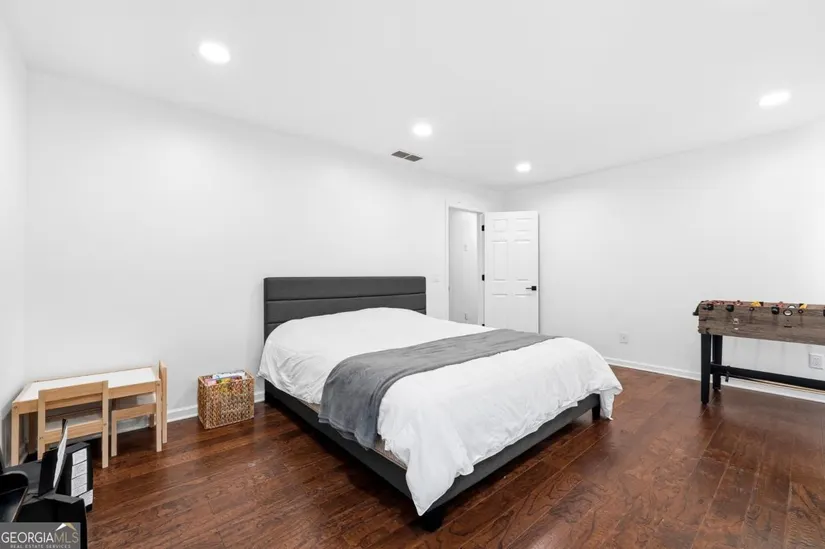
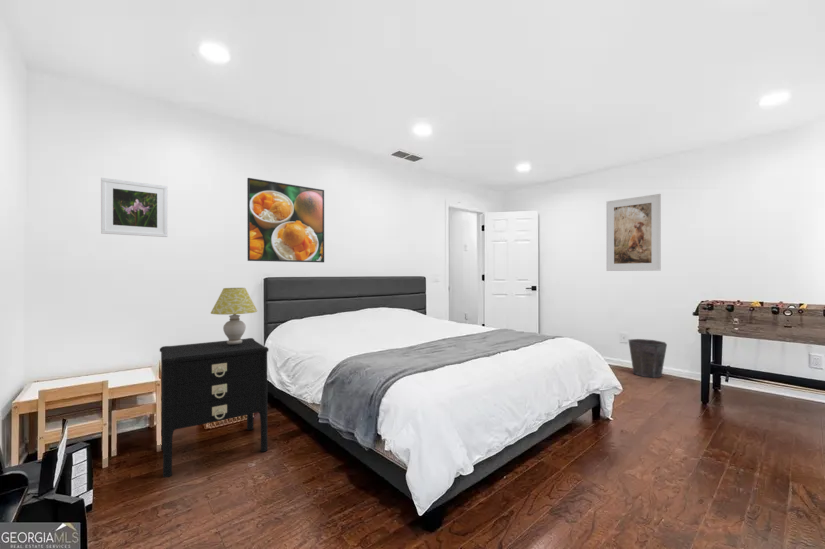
+ waste bin (646, 358)
+ nightstand (214, 398)
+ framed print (135, 208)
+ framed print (288, 223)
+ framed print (632, 234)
+ table lamp (234, 316)
